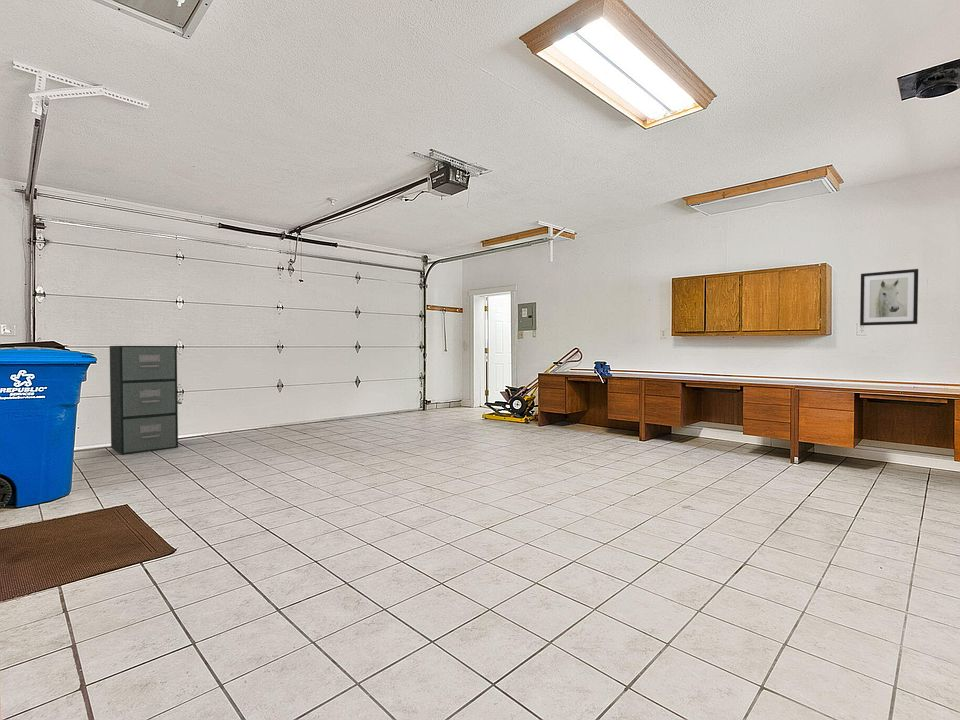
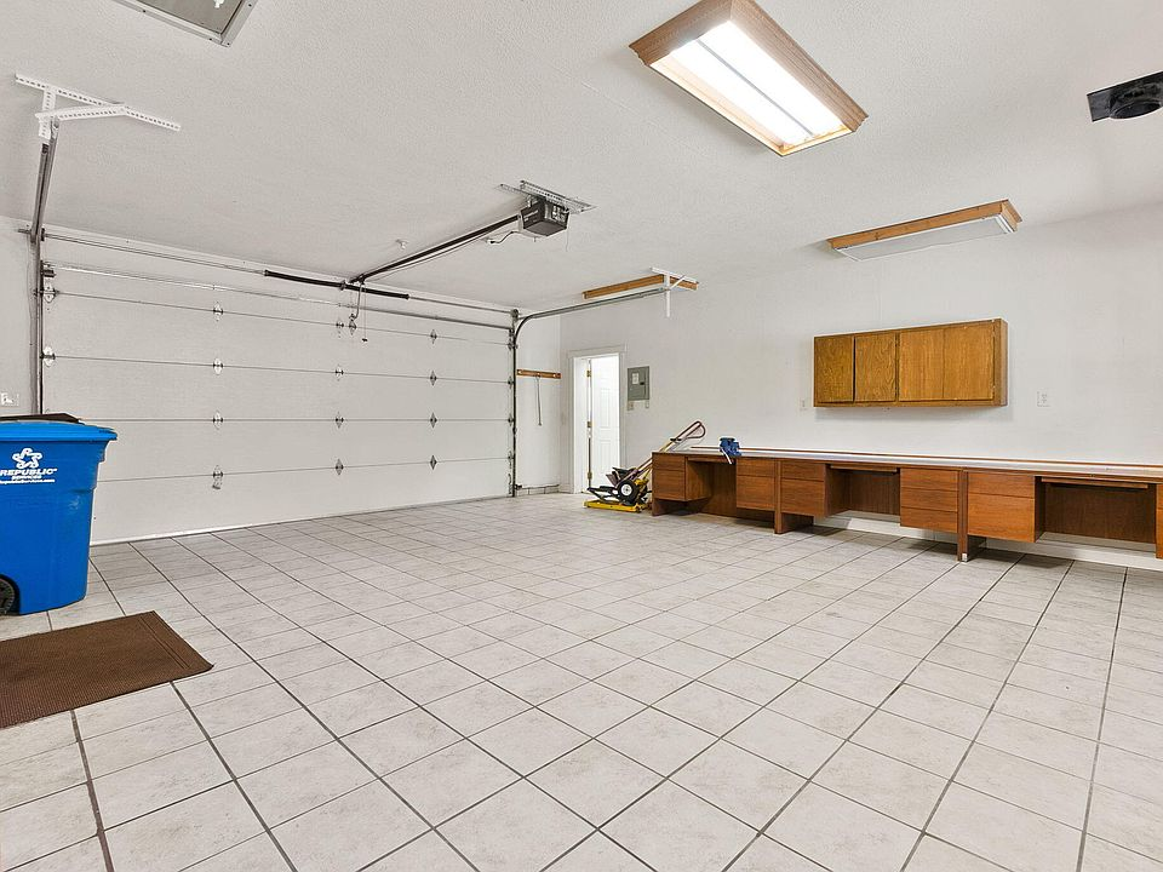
- filing cabinet (144, 397)
- wall art (888, 298)
